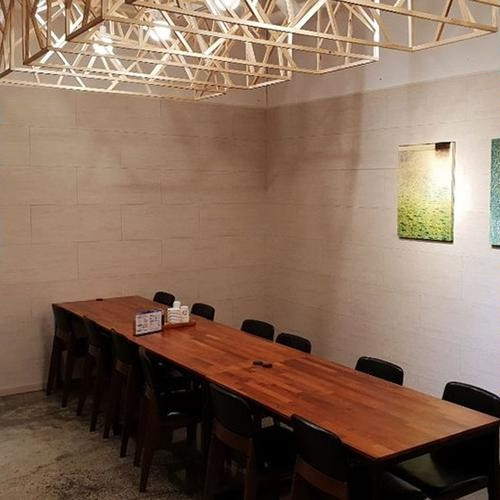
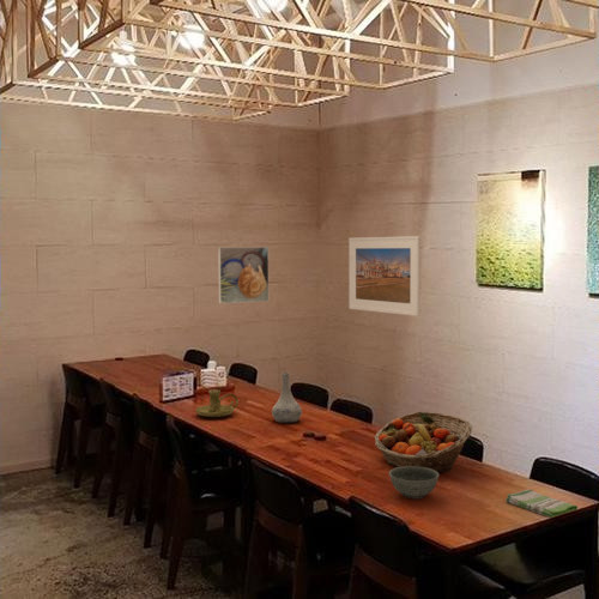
+ candle holder (218, 401)
+ fruit basket (422, 441)
+ vase (286, 397)
+ dish towel (540, 501)
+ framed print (382, 274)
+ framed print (243, 274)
+ bowl (413, 484)
